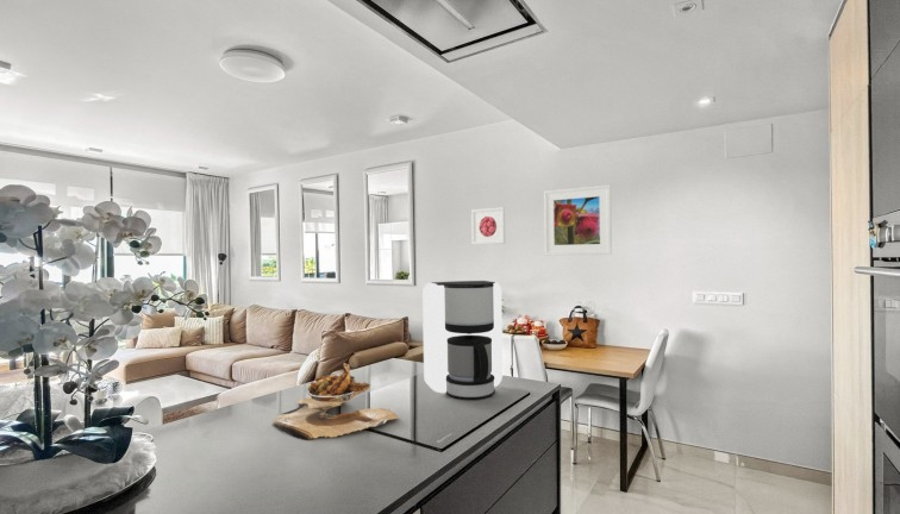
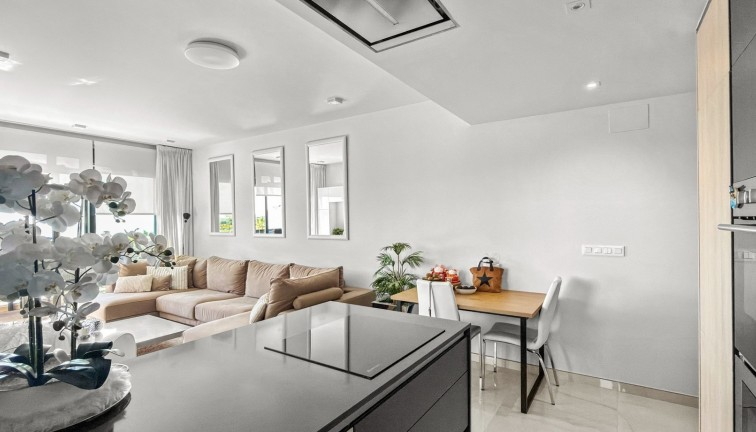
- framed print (576, 221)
- coffee maker (469, 338)
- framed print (487, 226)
- food platter (326, 389)
